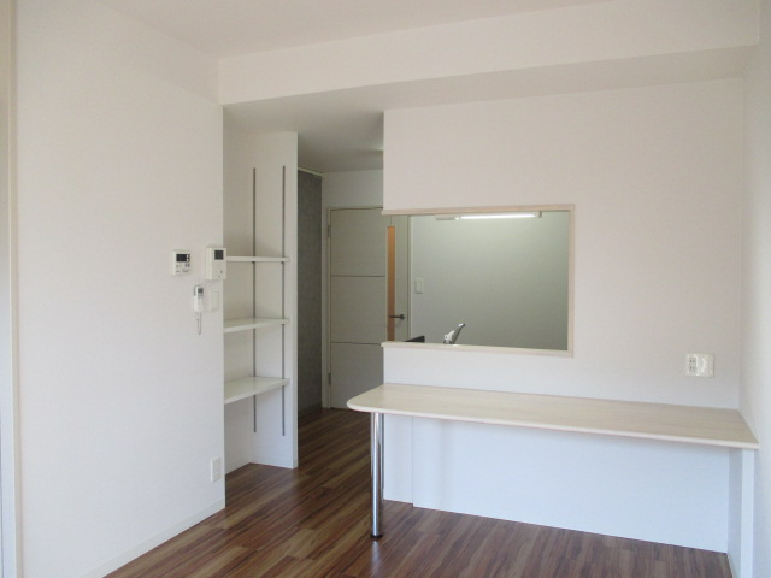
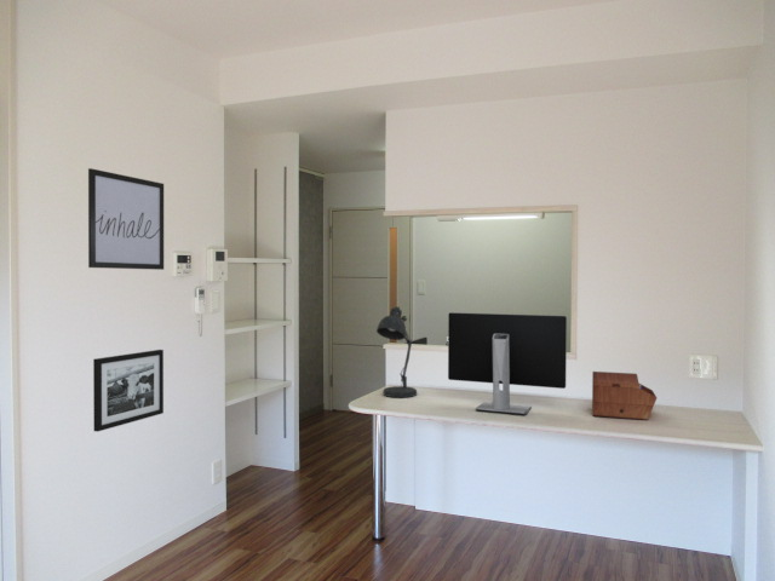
+ picture frame (130, 387)
+ monitor (503, 361)
+ desk lamp (407, 351)
+ wall art (128, 223)
+ sewing box (622, 395)
